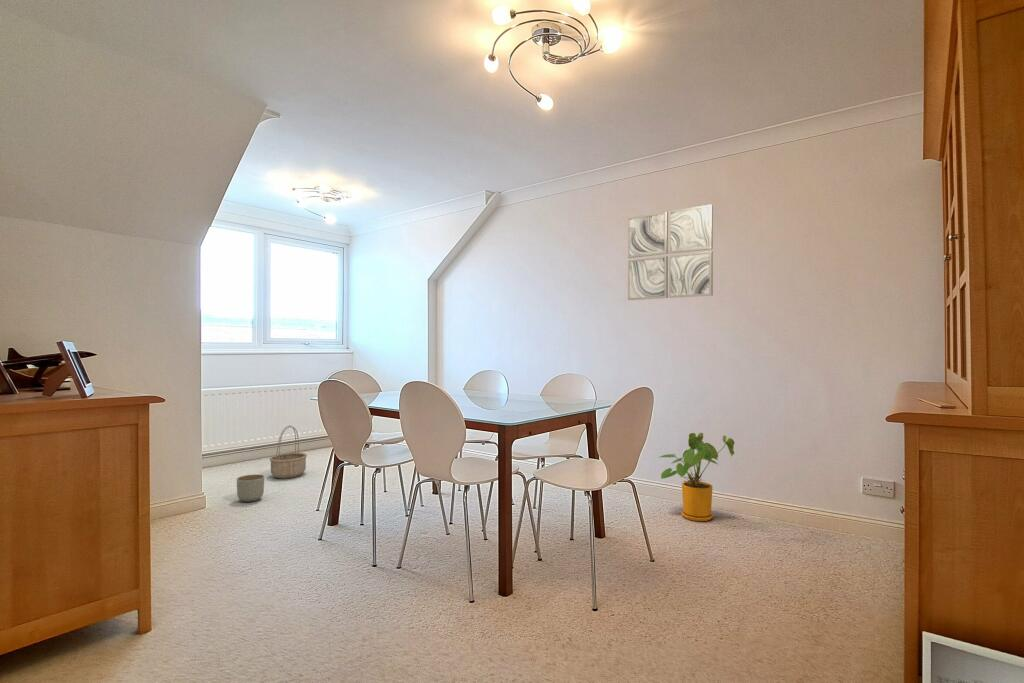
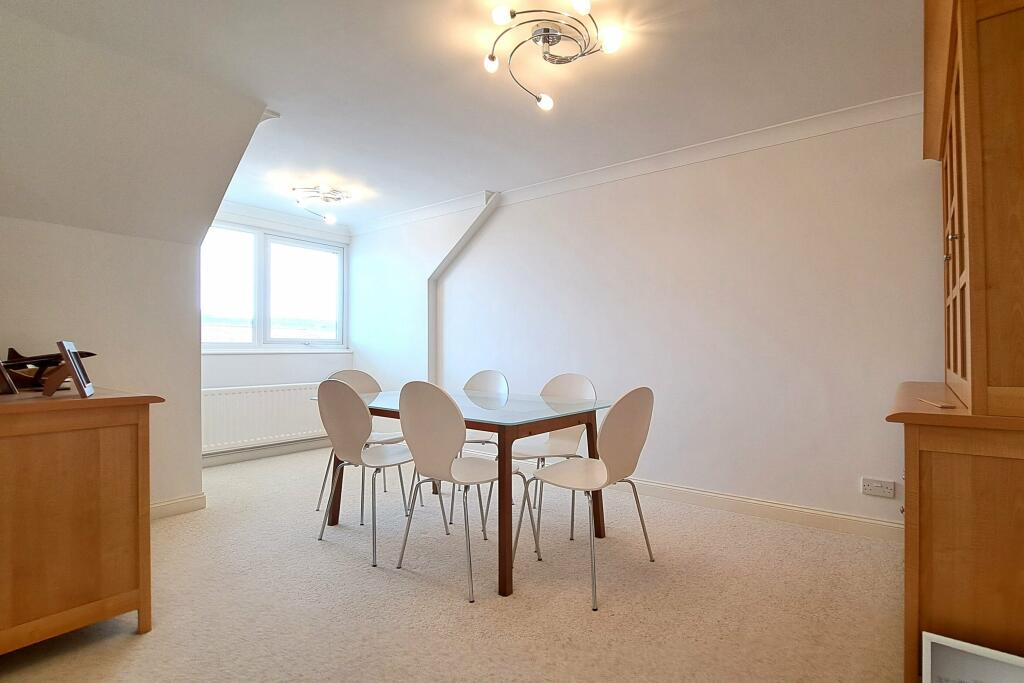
- house plant (695, 475)
- basket (288, 453)
- planter (250, 488)
- wall art (667, 253)
